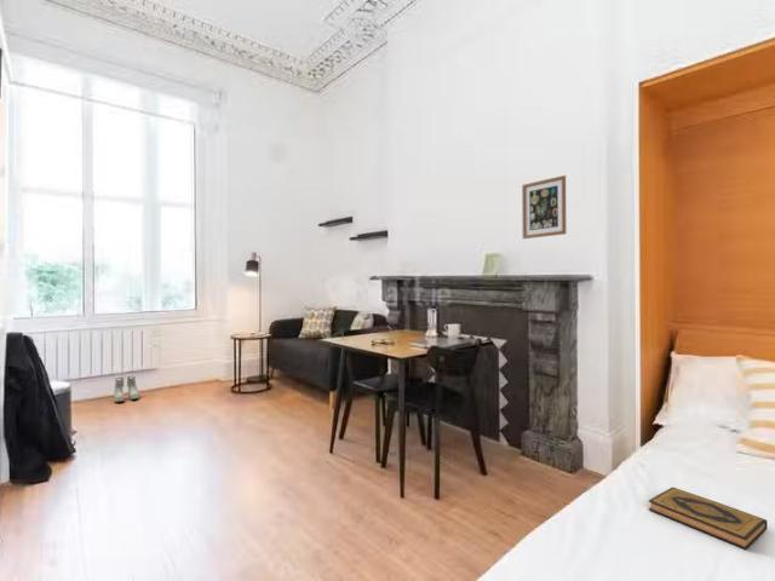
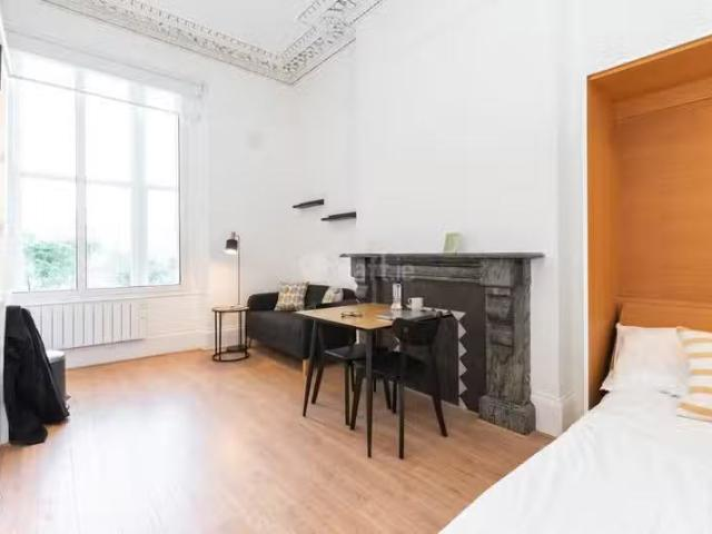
- hardback book (705, 513)
- wall art (542, 208)
- boots (124, 387)
